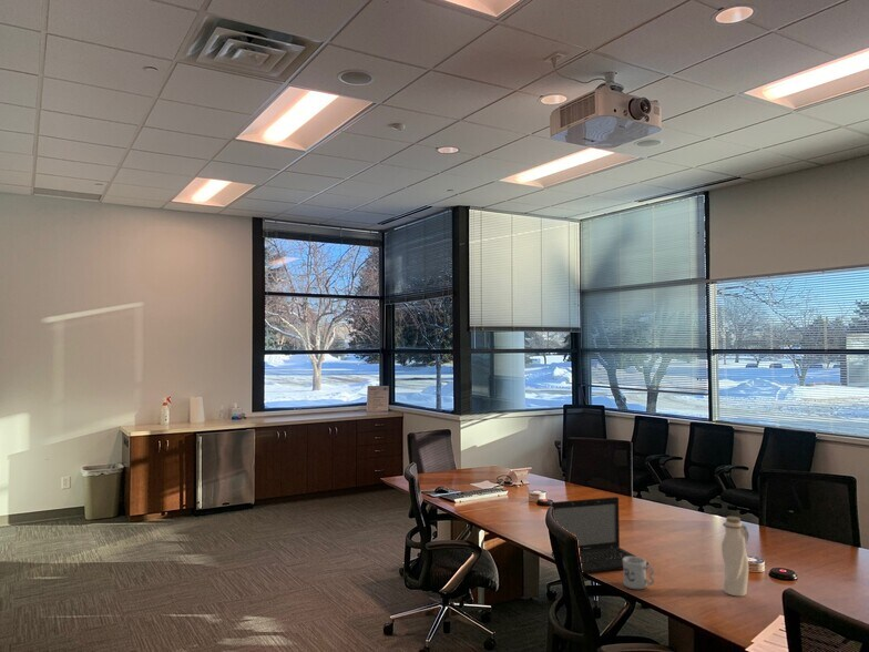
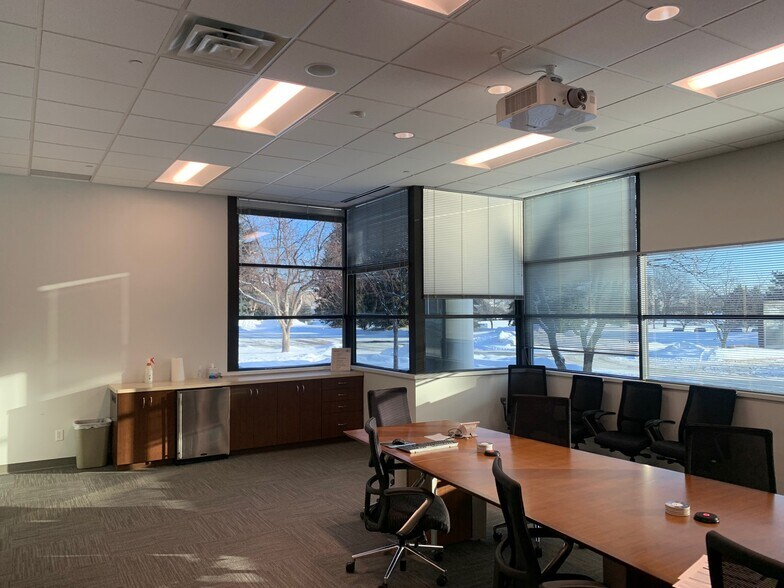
- water bottle (735, 554)
- mug (638, 573)
- laptop (599, 533)
